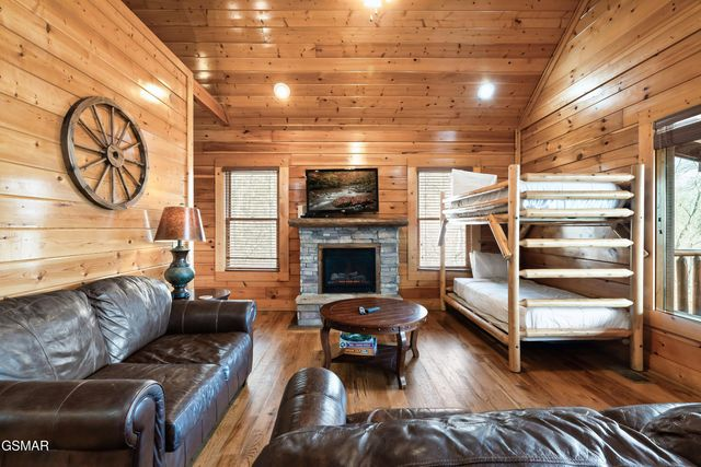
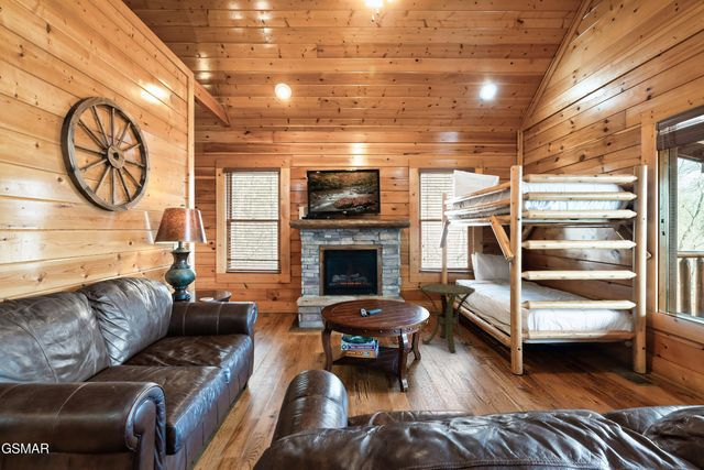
+ side table (447, 315)
